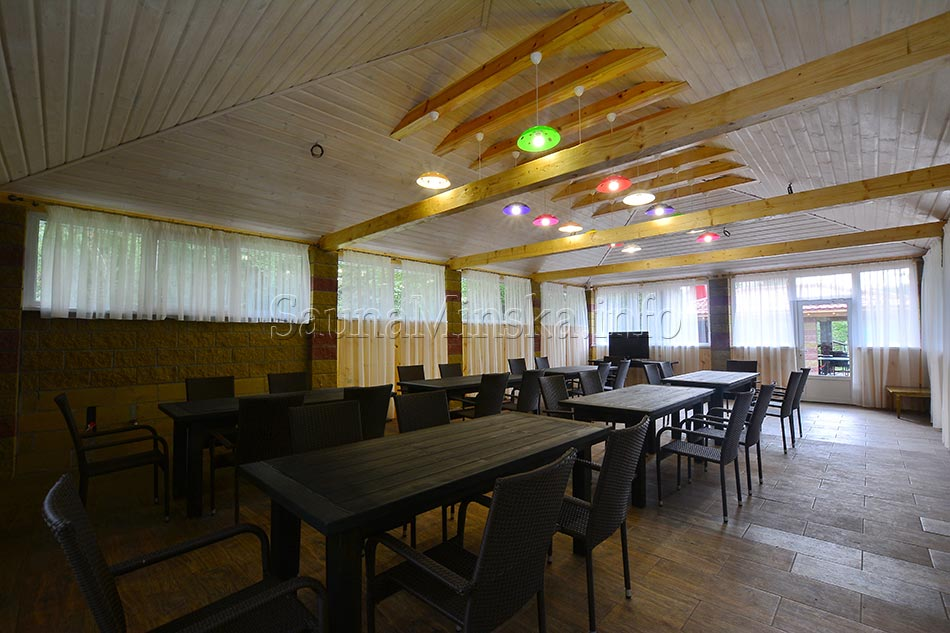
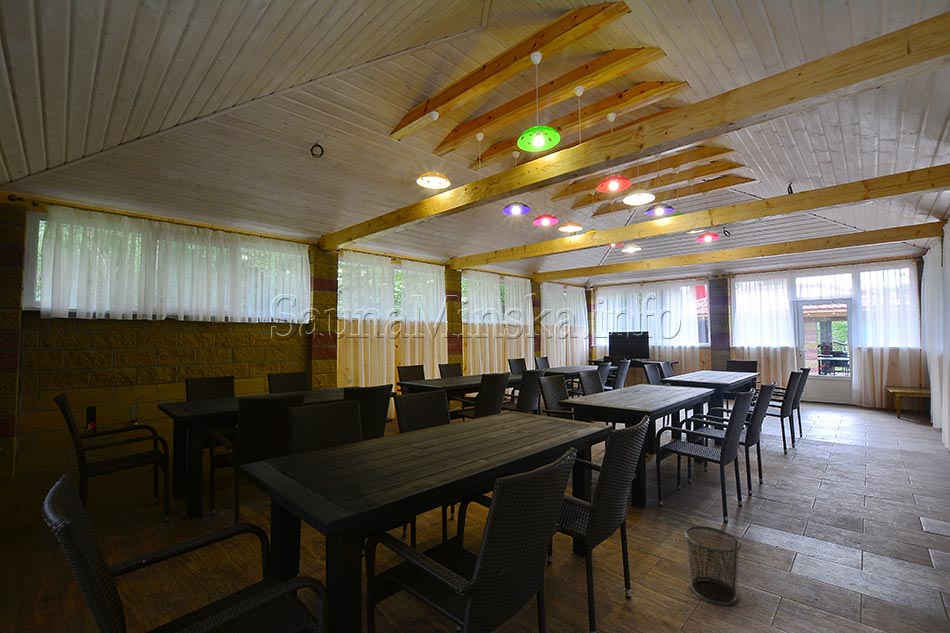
+ waste bin (713, 564)
